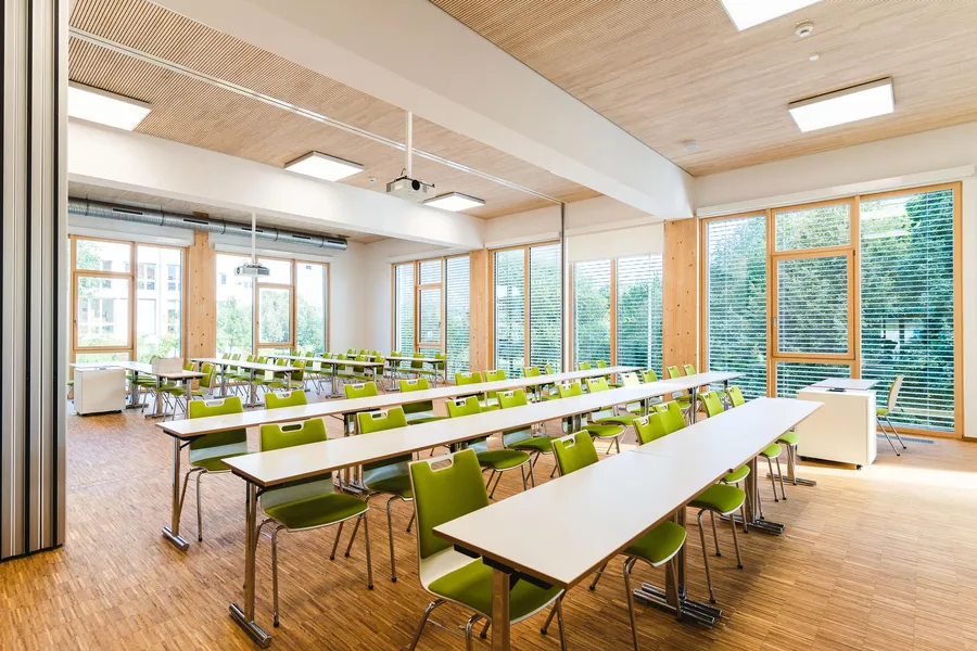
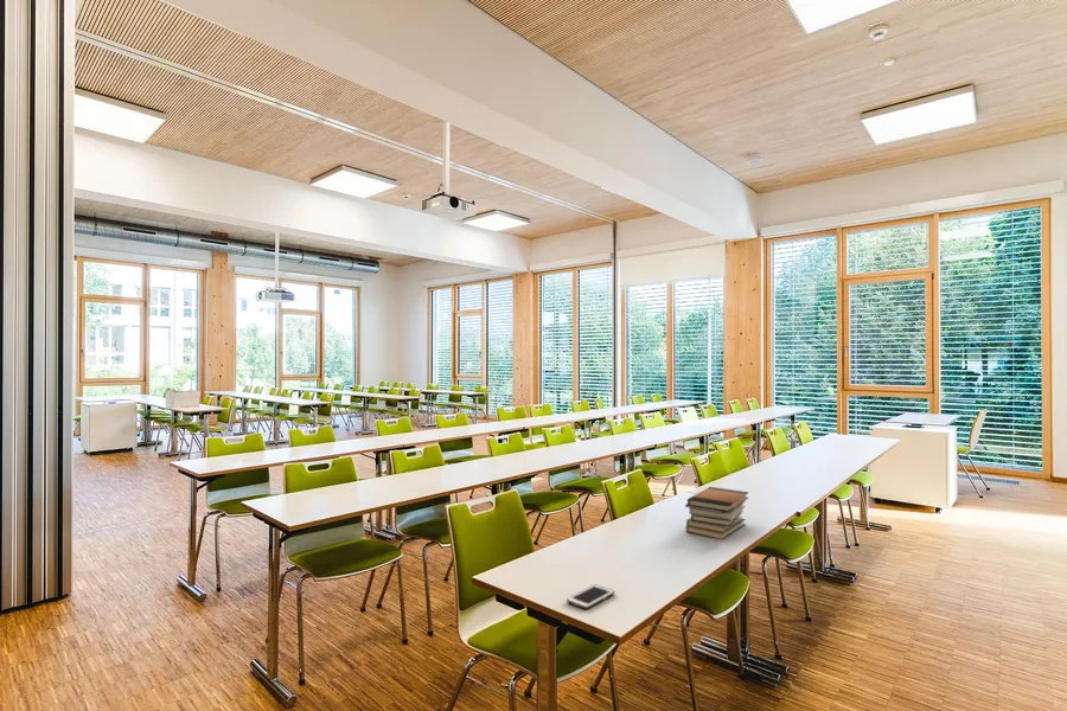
+ book stack (717, 511)
+ cell phone (590, 596)
